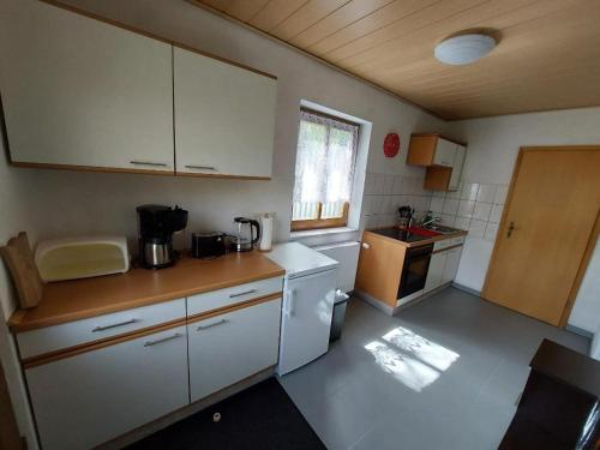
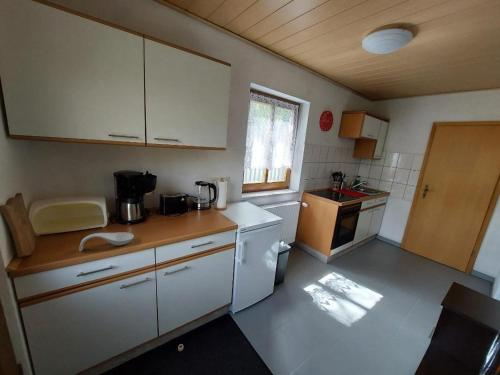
+ spoon rest (108, 239)
